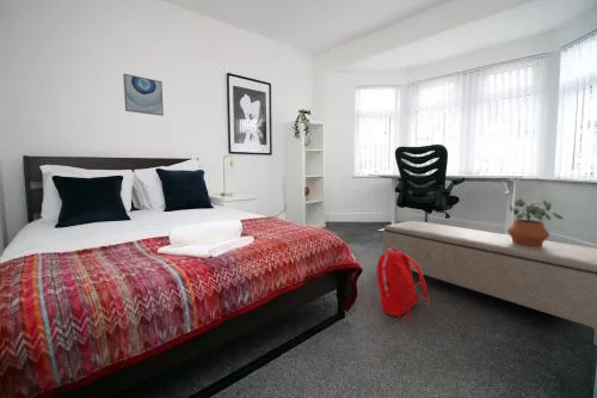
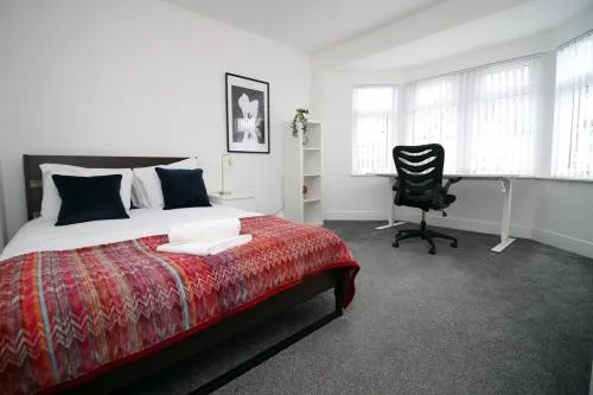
- potted plant (534, 221)
- bench (481, 264)
- wall art (143, 96)
- backpack (401, 280)
